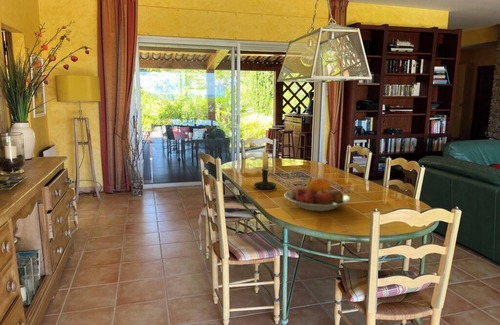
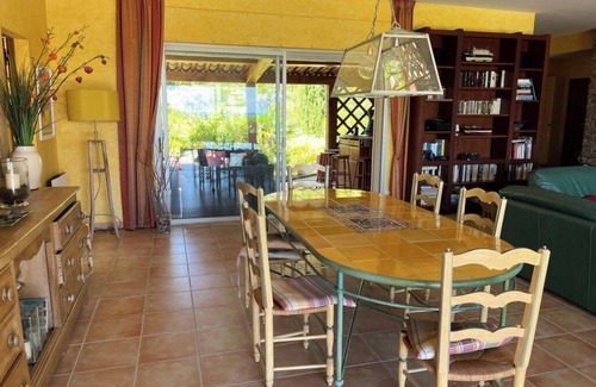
- candle holder (264, 165)
- fruit bowl (317, 193)
